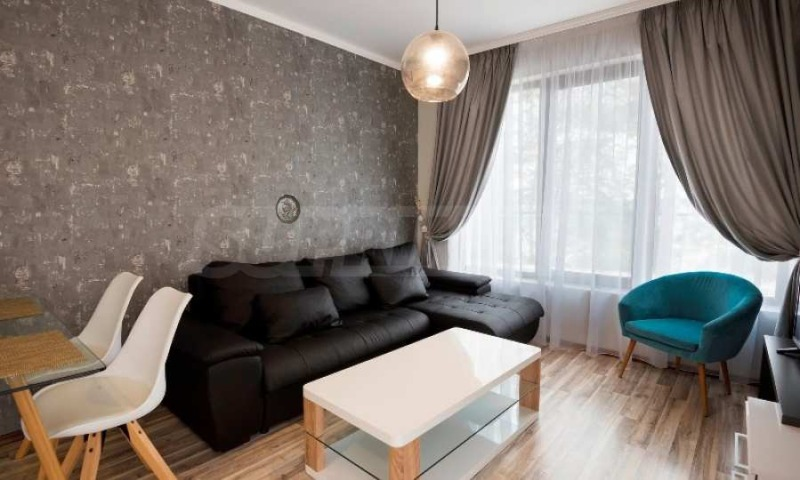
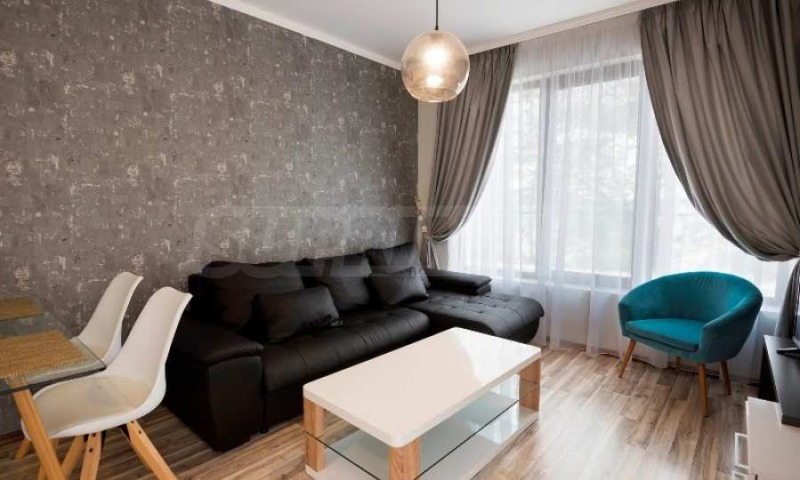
- decorative plate (287, 209)
